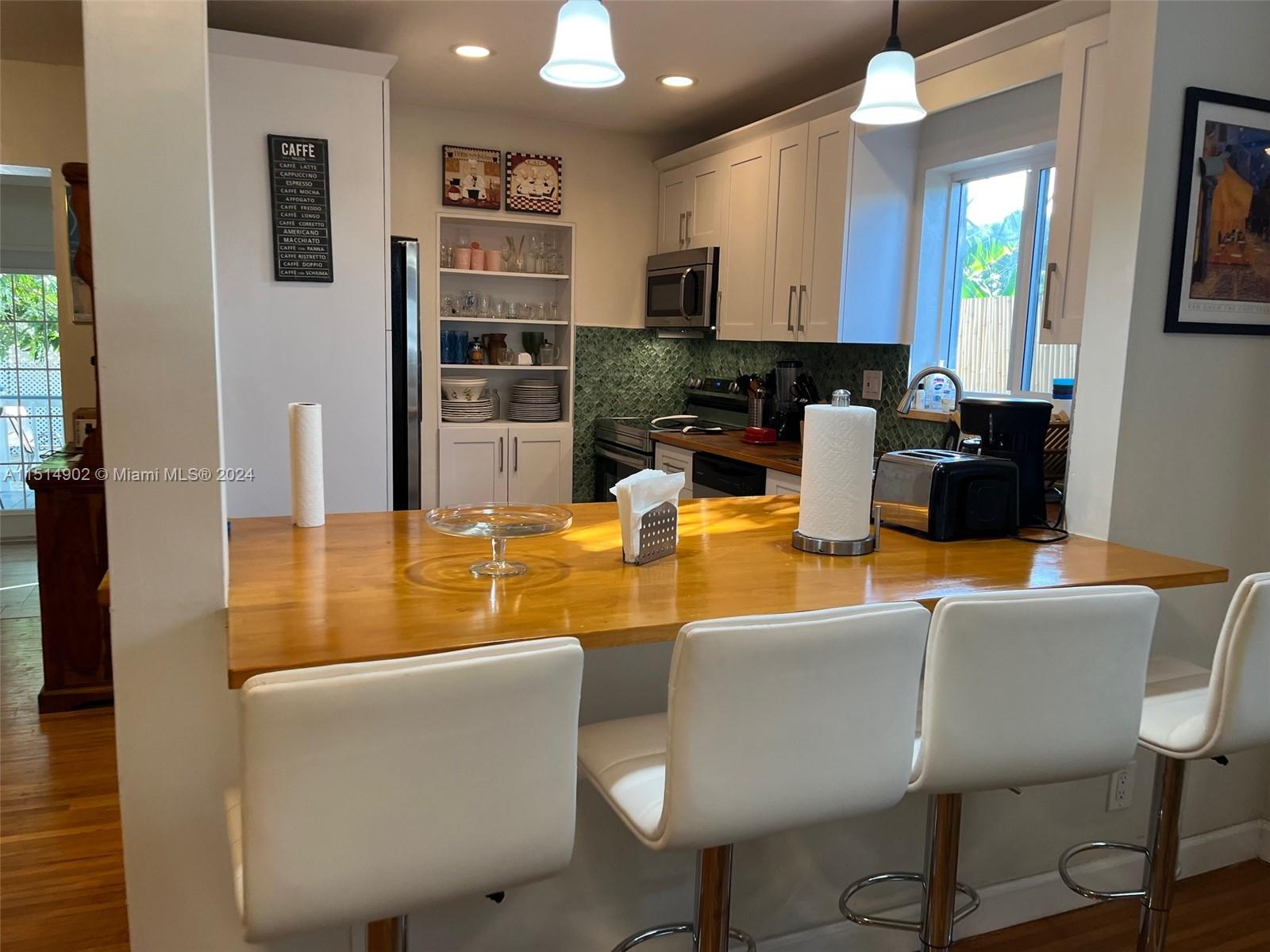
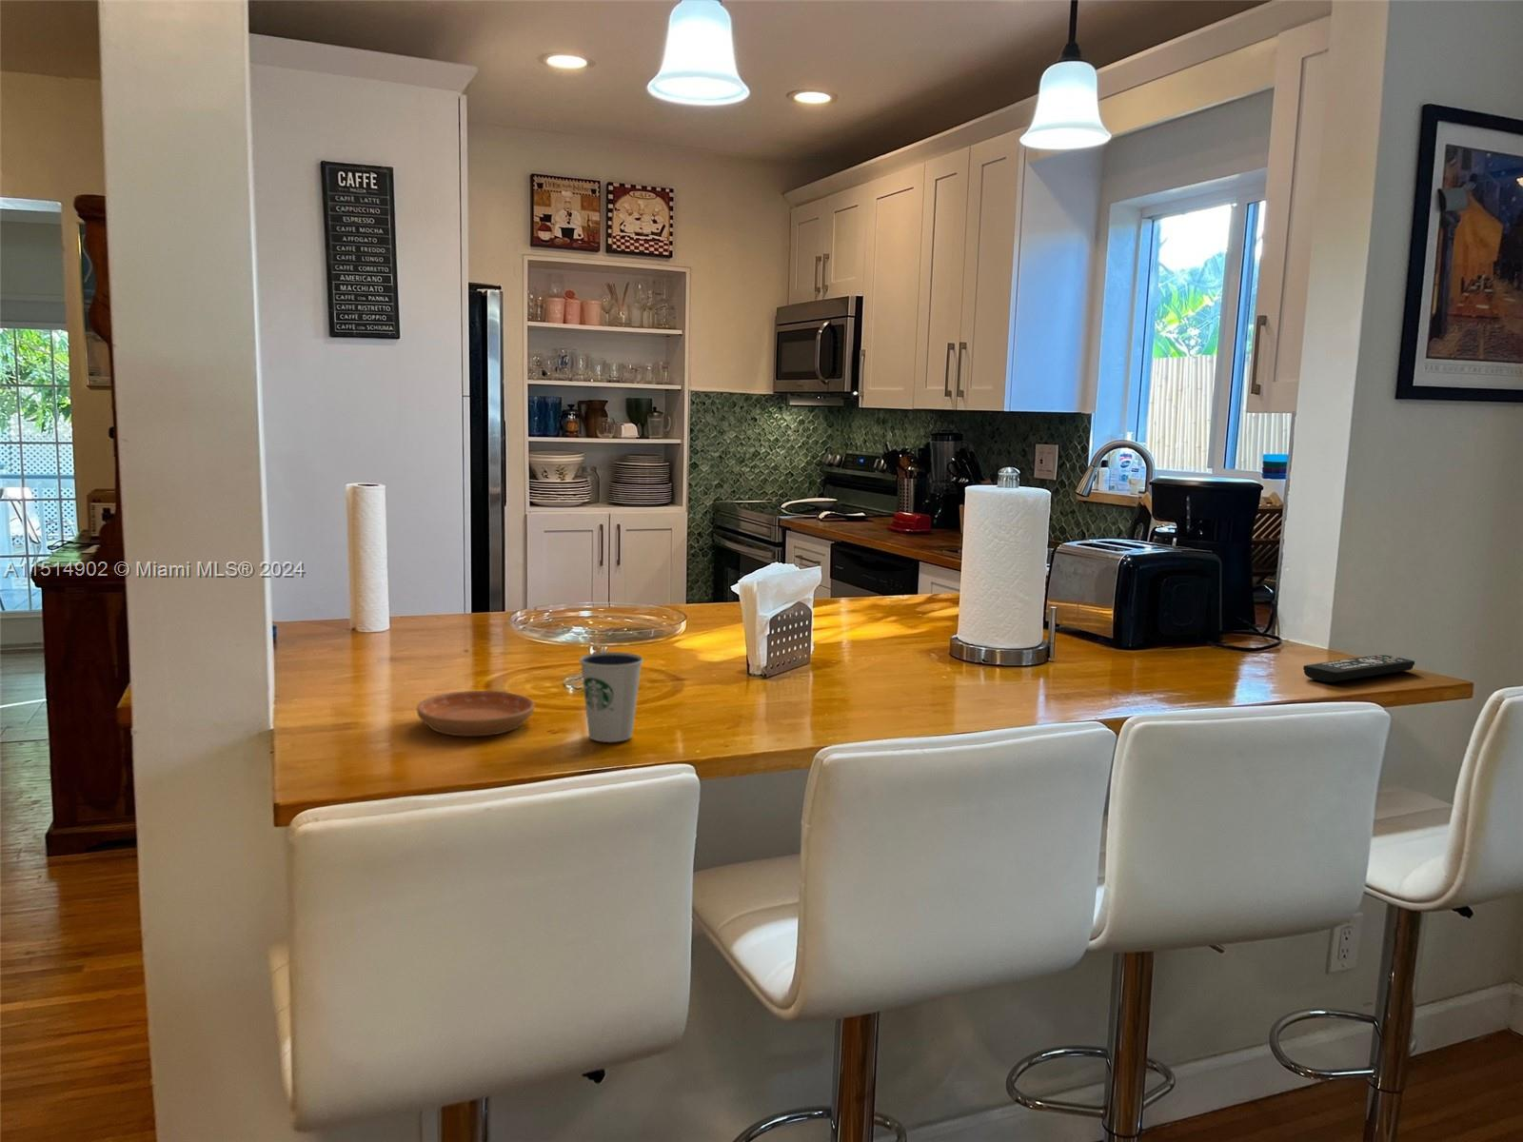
+ dixie cup (610, 698)
+ remote control (1359, 668)
+ saucer (476, 714)
